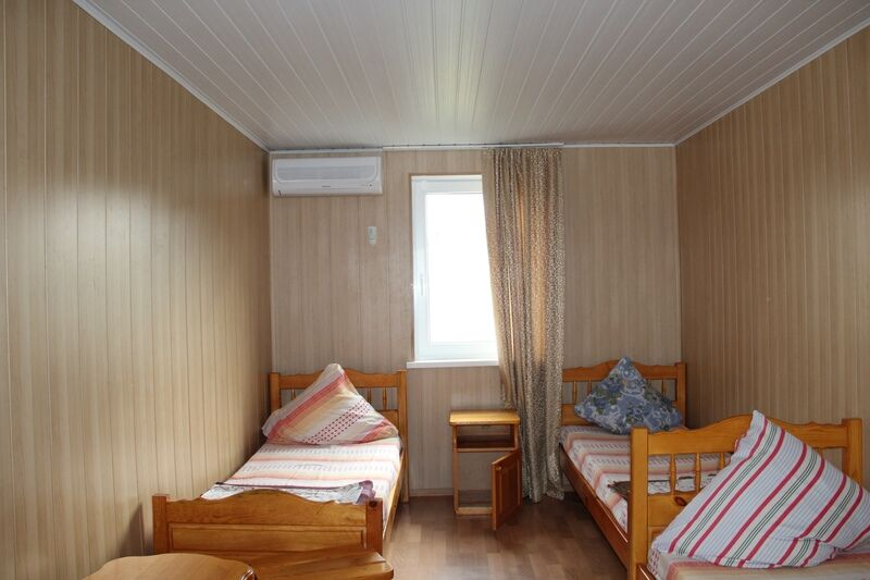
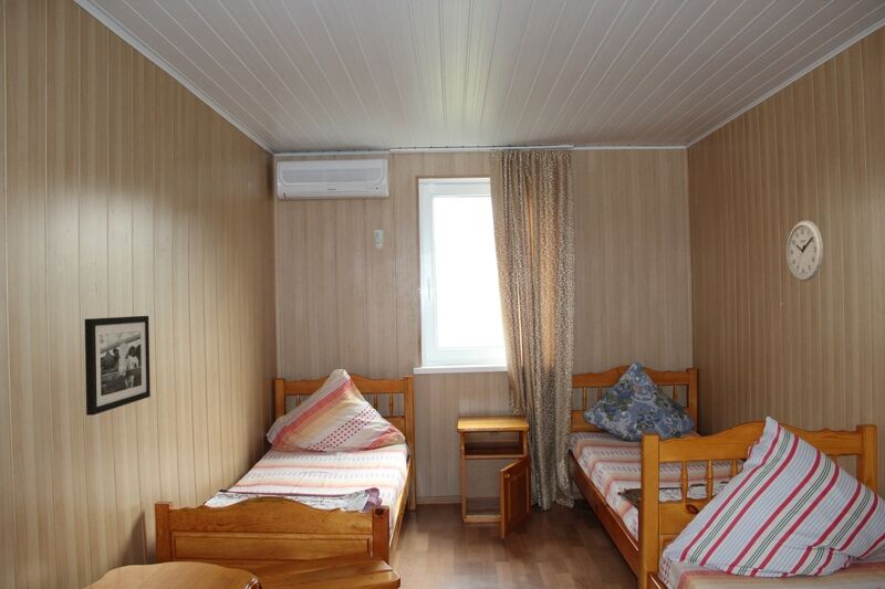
+ wall clock (802, 251)
+ picture frame (119, 360)
